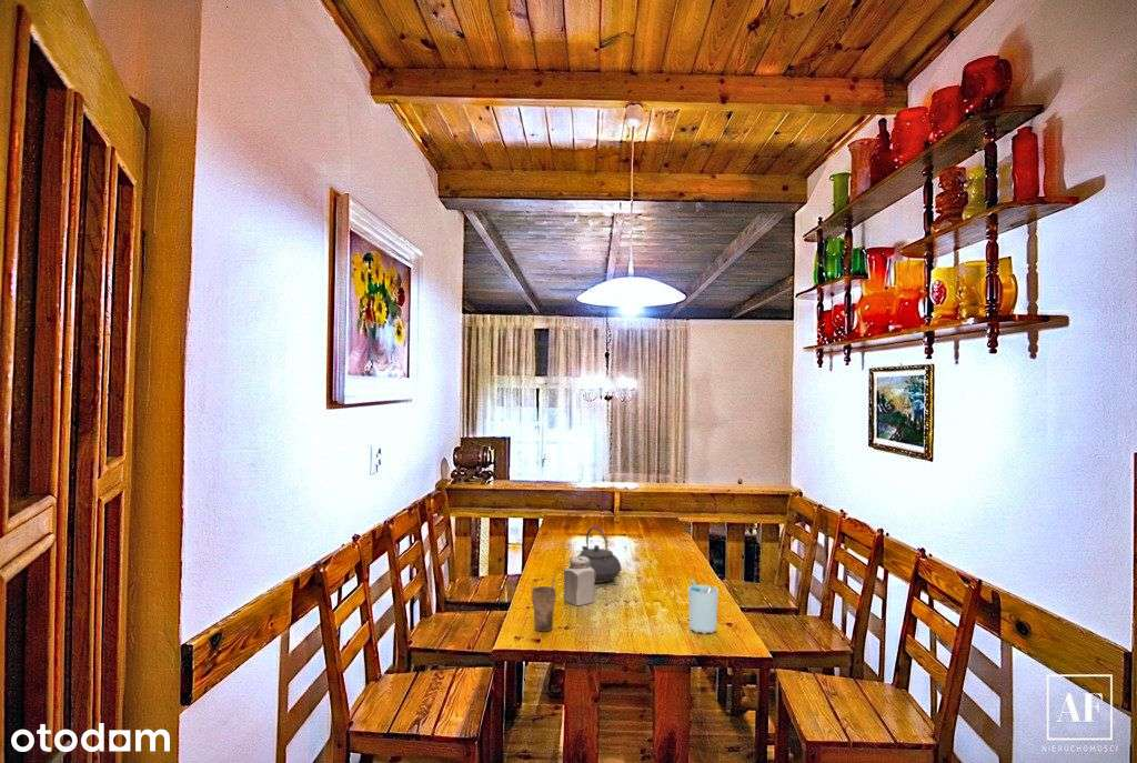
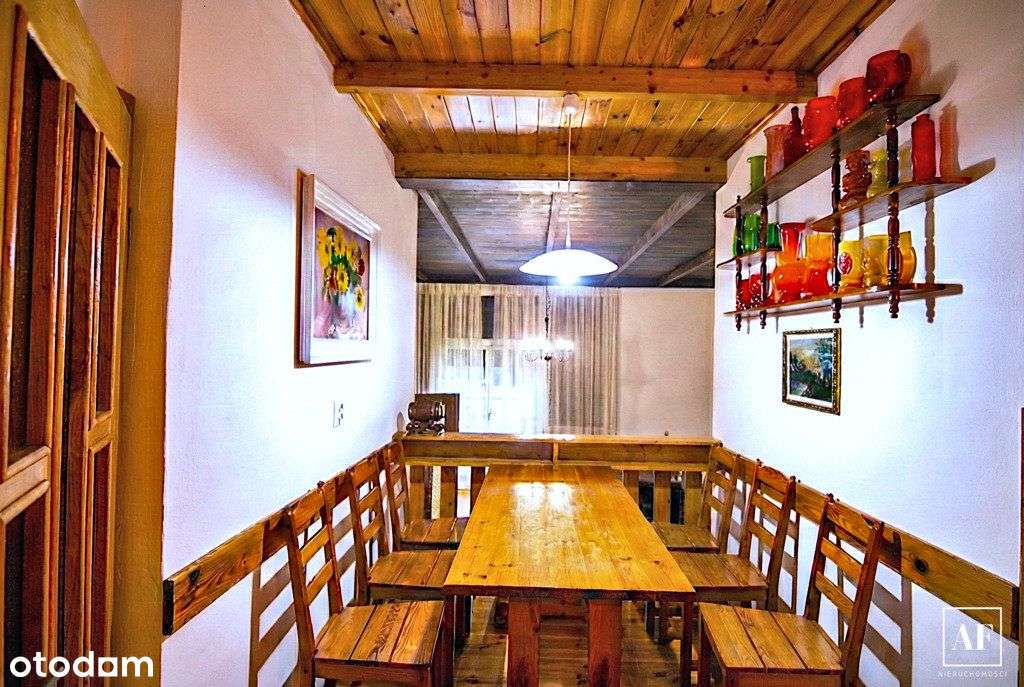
- cup (543, 603)
- cup (703, 604)
- salt shaker (578, 579)
- teapot (594, 551)
